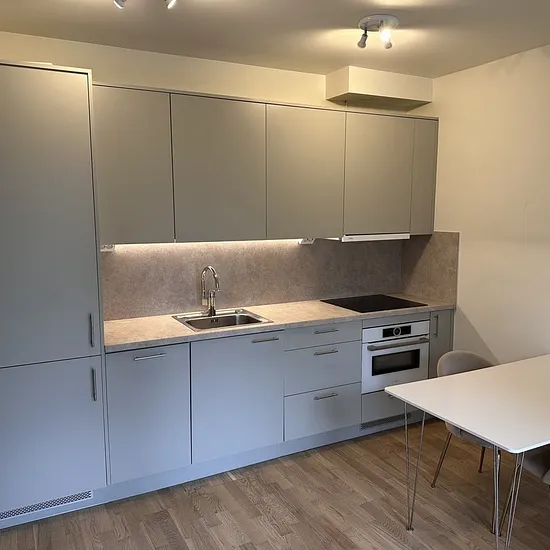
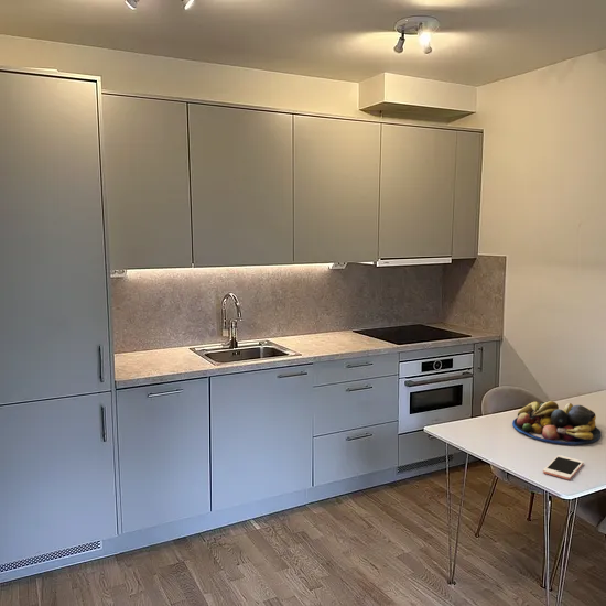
+ fruit bowl (555, 415)
+ cell phone (563, 466)
